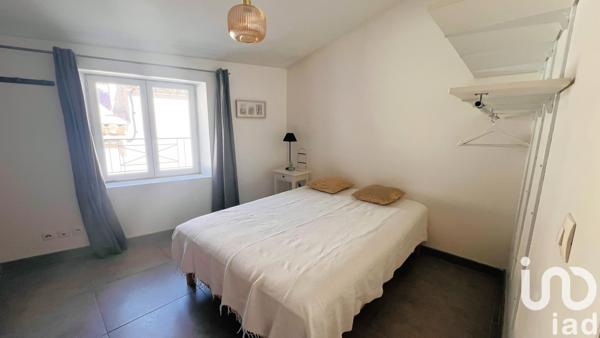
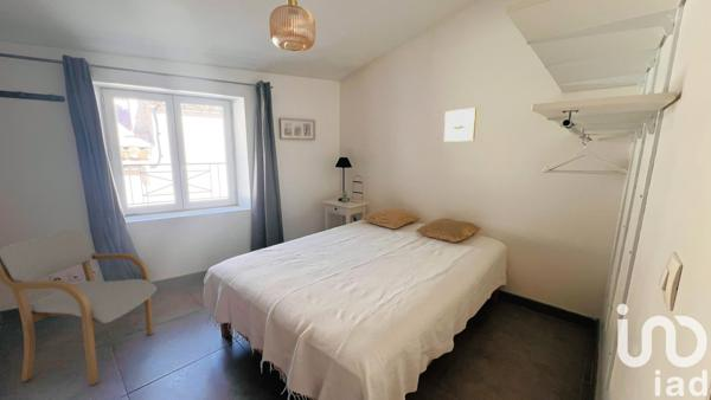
+ wall art (459, 125)
+ armchair (92, 297)
